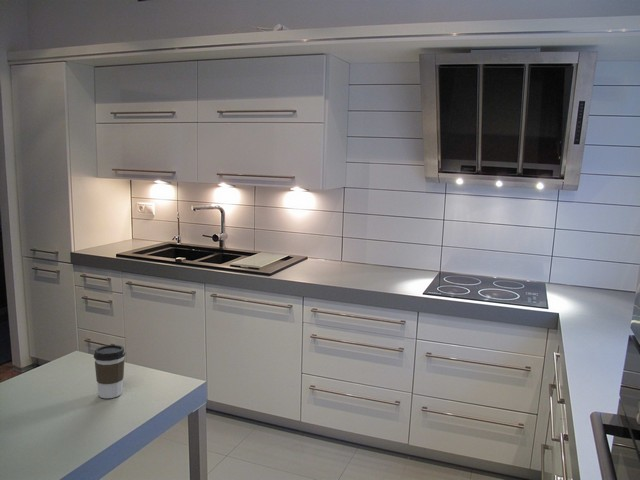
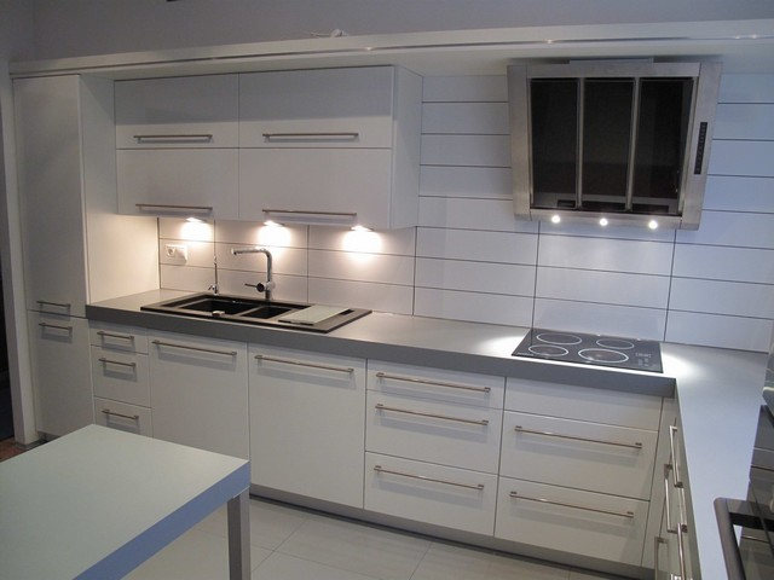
- coffee cup (110, 371)
